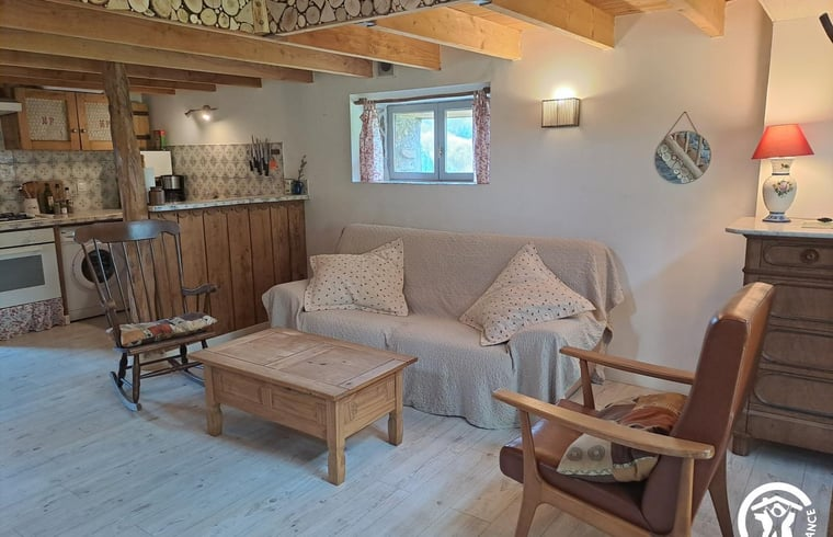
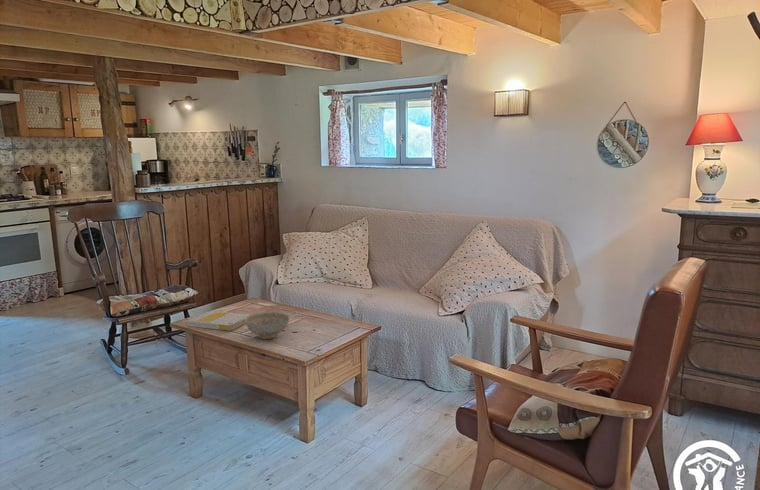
+ decorative bowl (267, 326)
+ book (220, 320)
